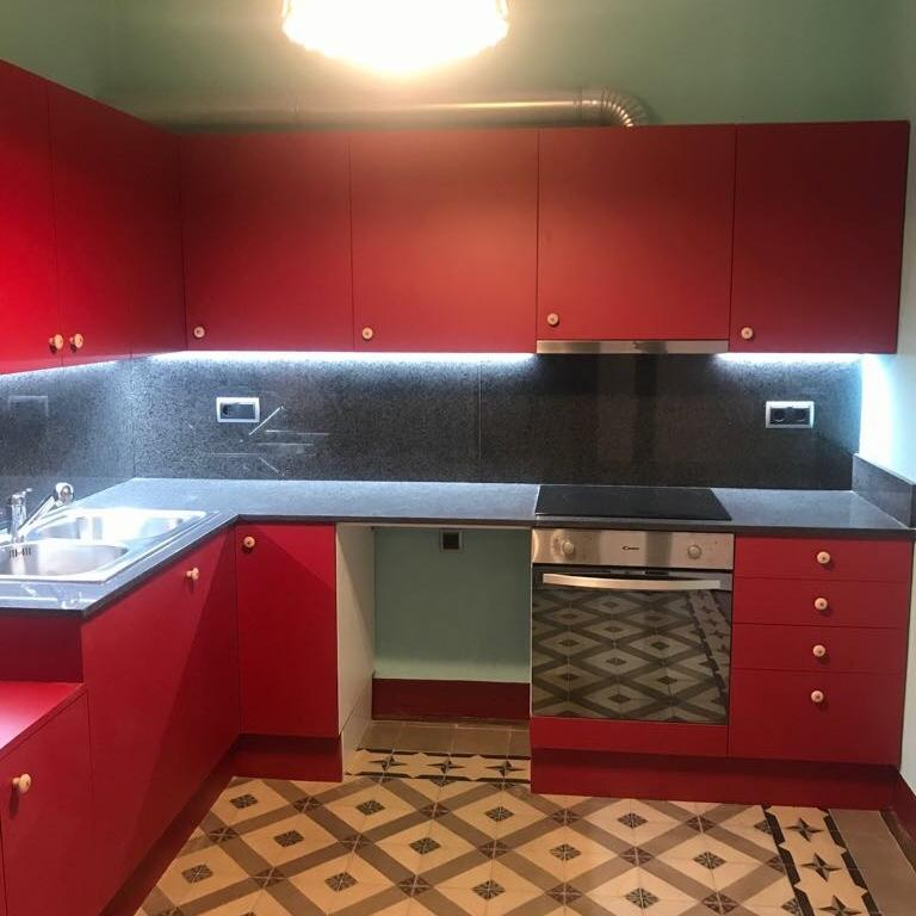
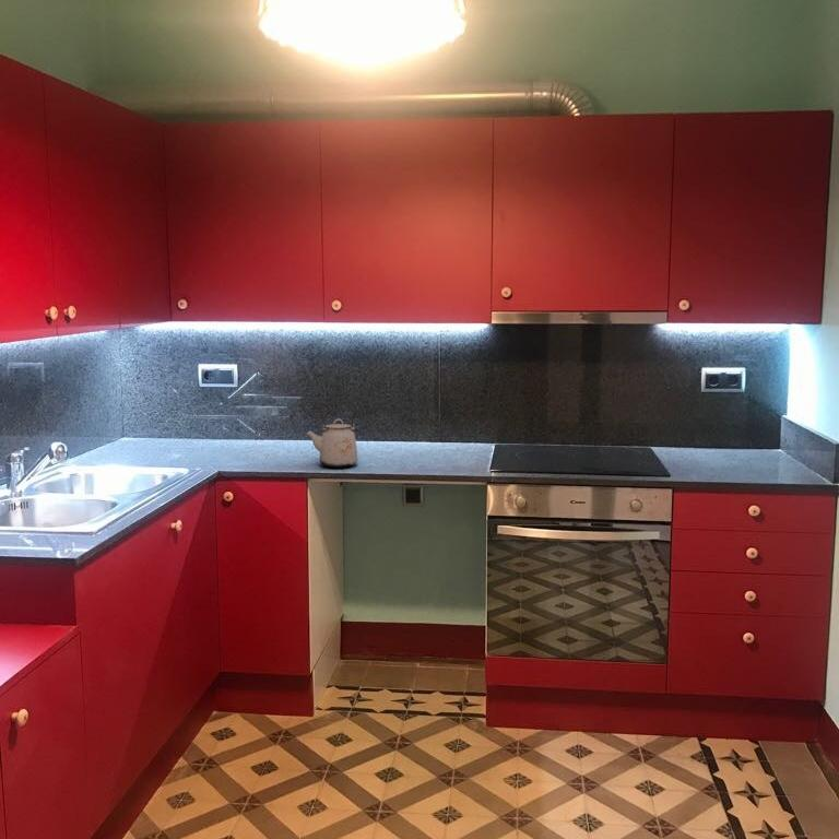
+ kettle (331, 434)
